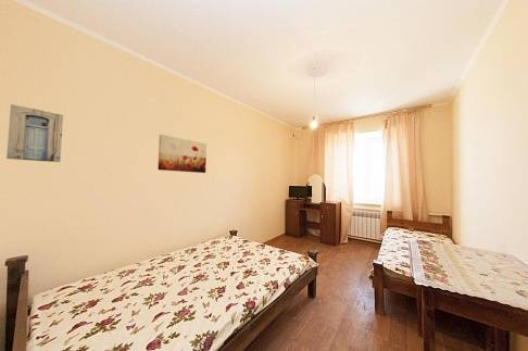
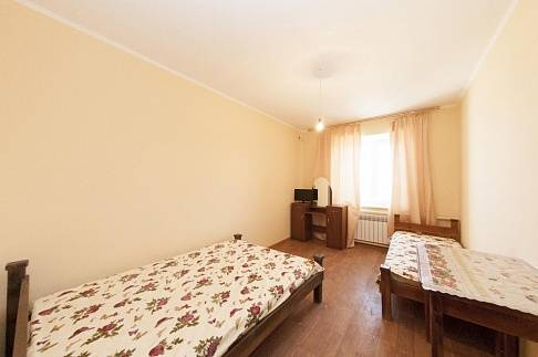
- wall art (36, 135)
- wall art (185, 155)
